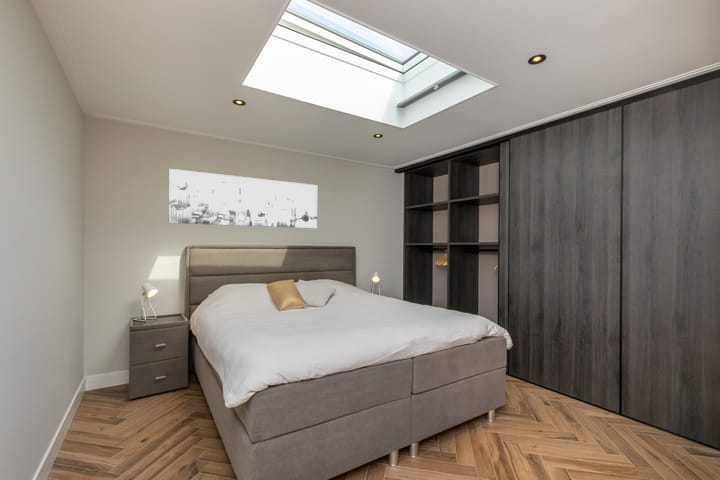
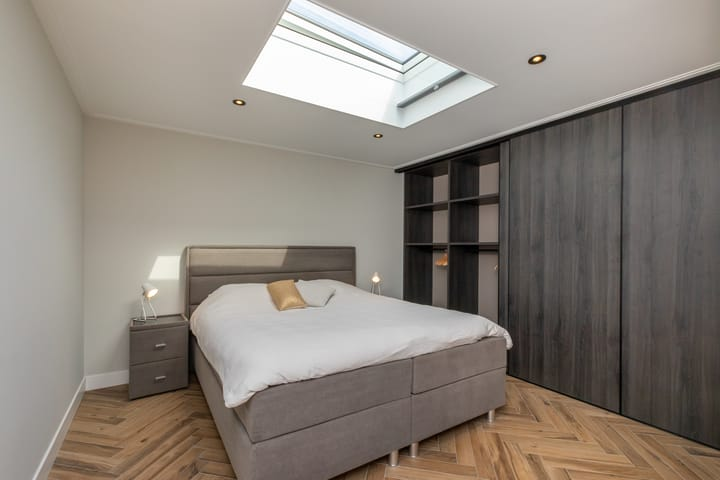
- wall art (251, 202)
